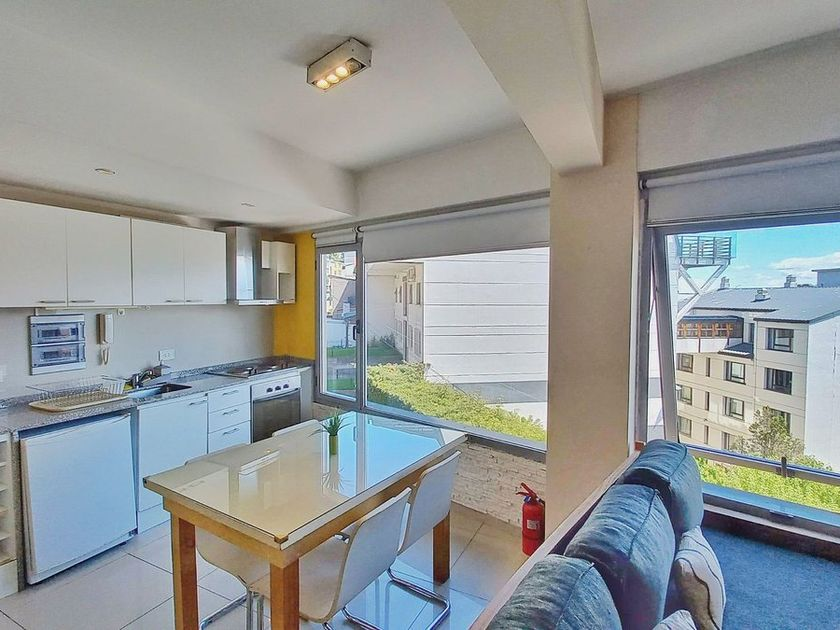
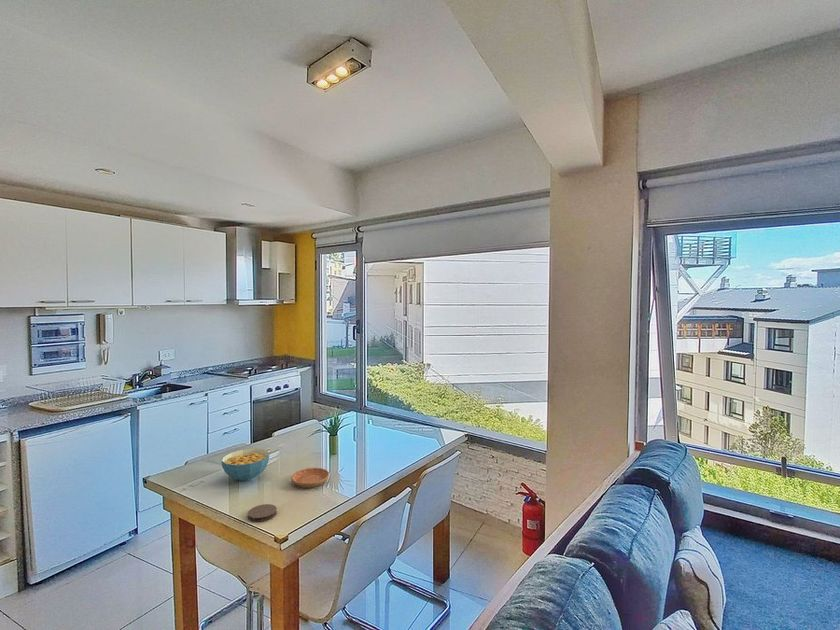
+ saucer (310, 478)
+ cereal bowl (246, 467)
+ coaster (262, 512)
